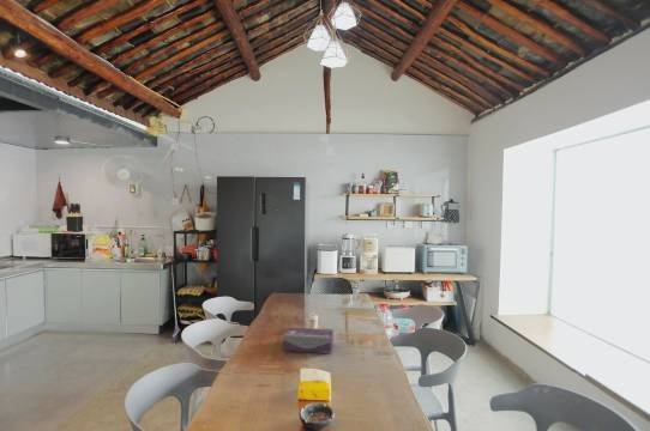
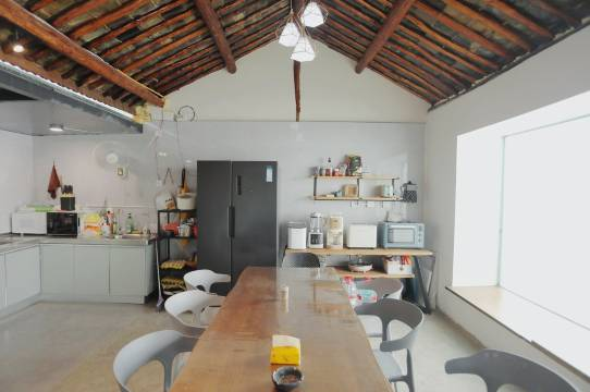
- tissue box (308, 339)
